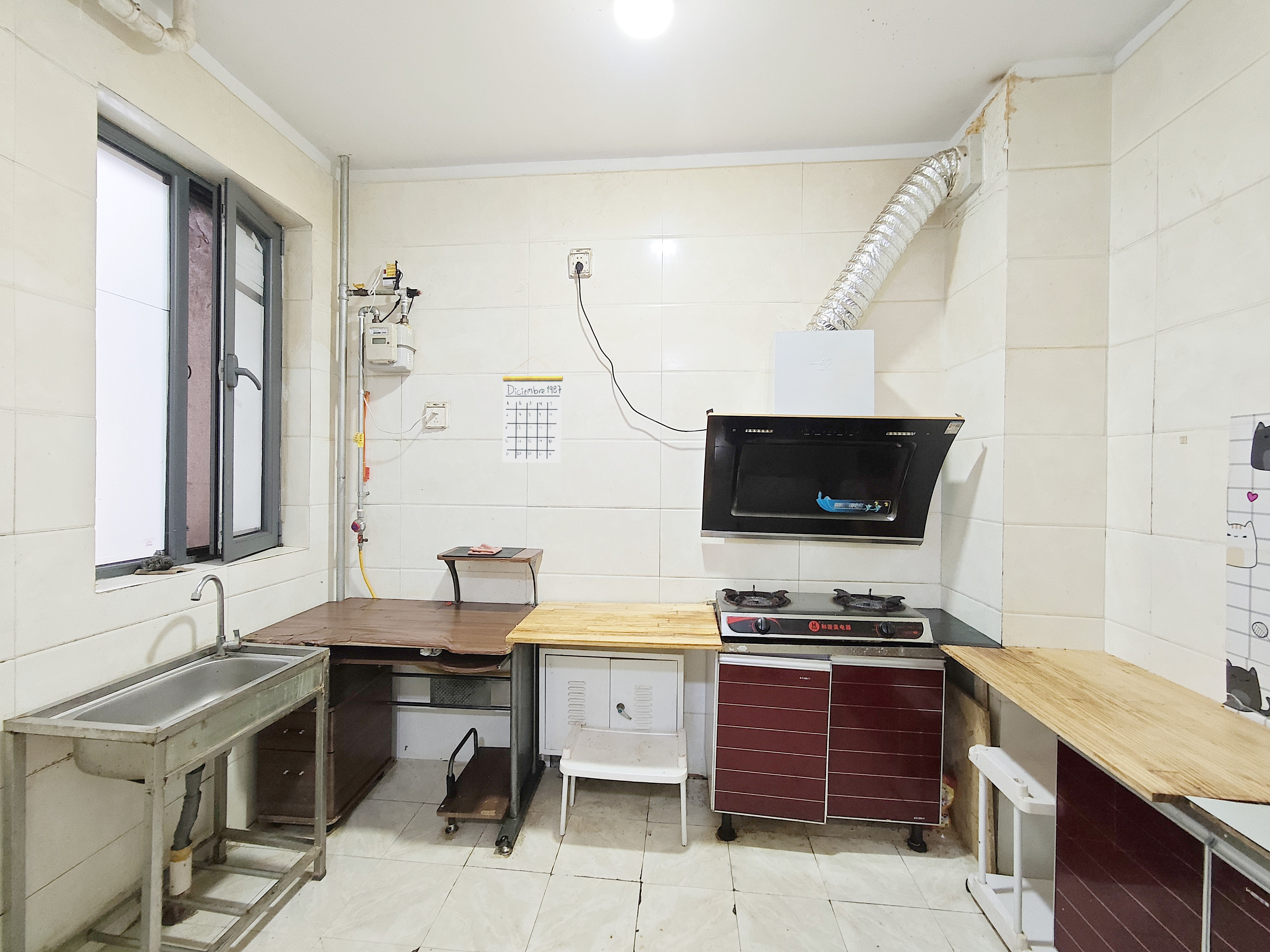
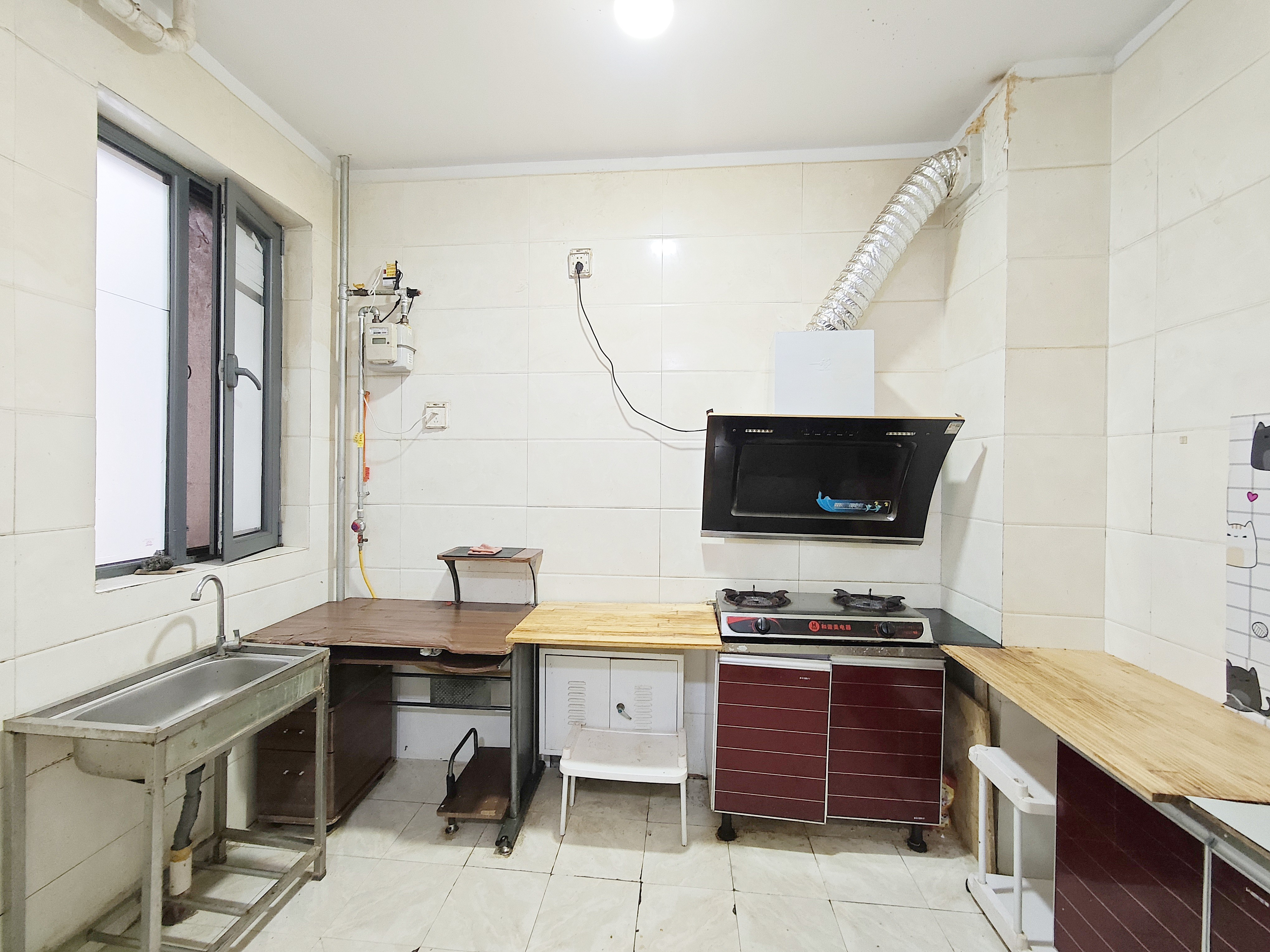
- calendar (532, 409)
